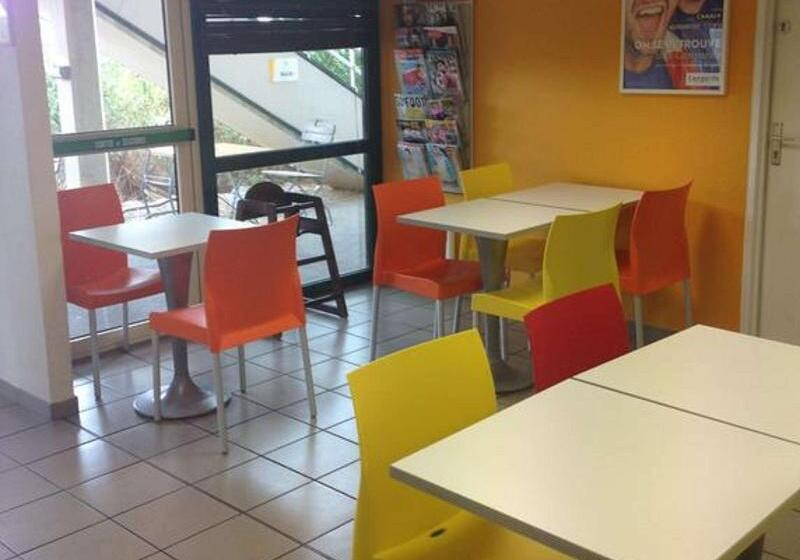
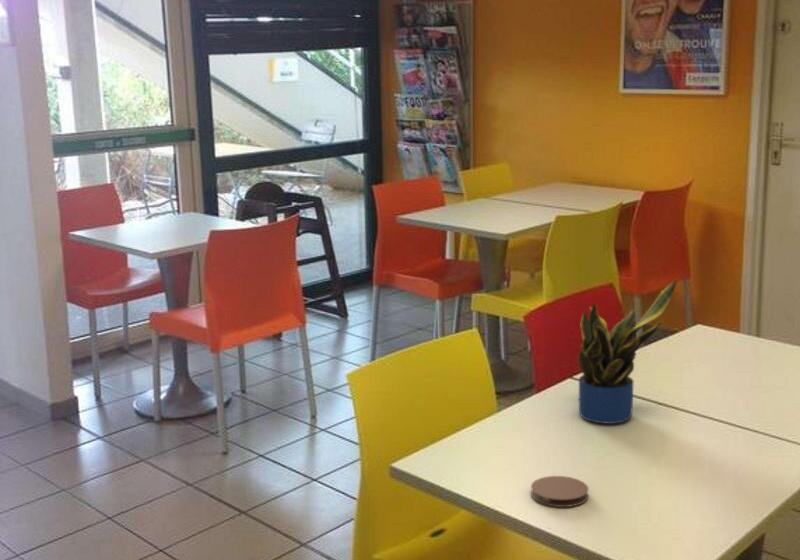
+ potted plant (622, 346)
+ coaster (559, 490)
